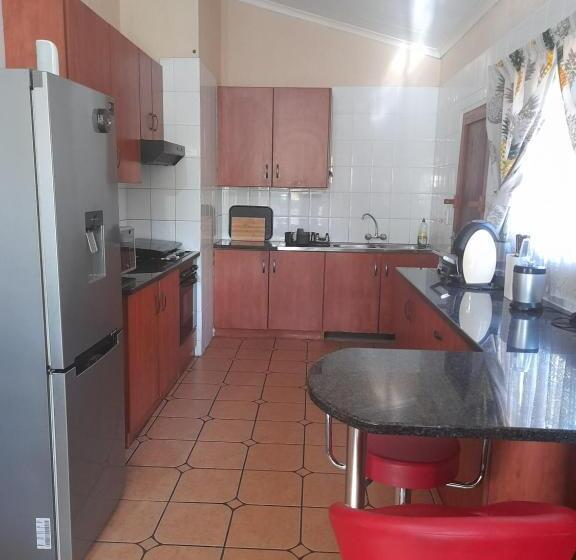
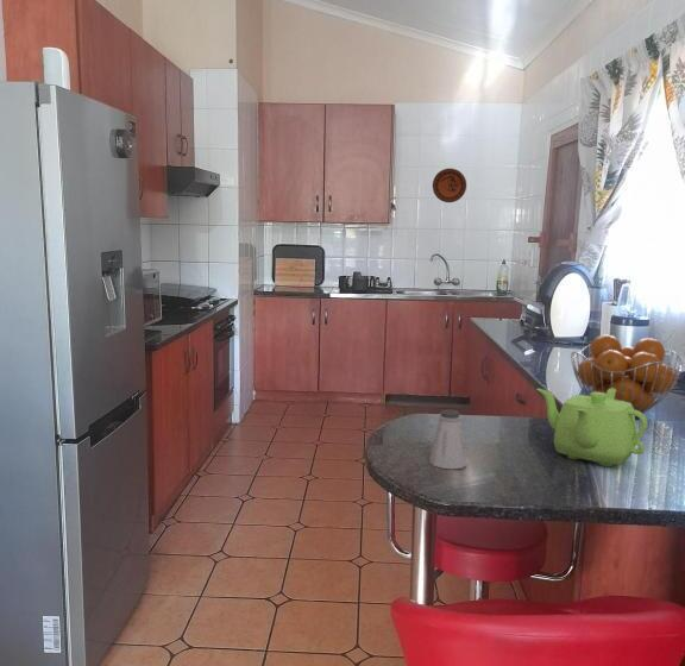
+ fruit basket (623, 373)
+ teapot (587, 423)
+ saltshaker (448, 436)
+ decorative plate (448, 186)
